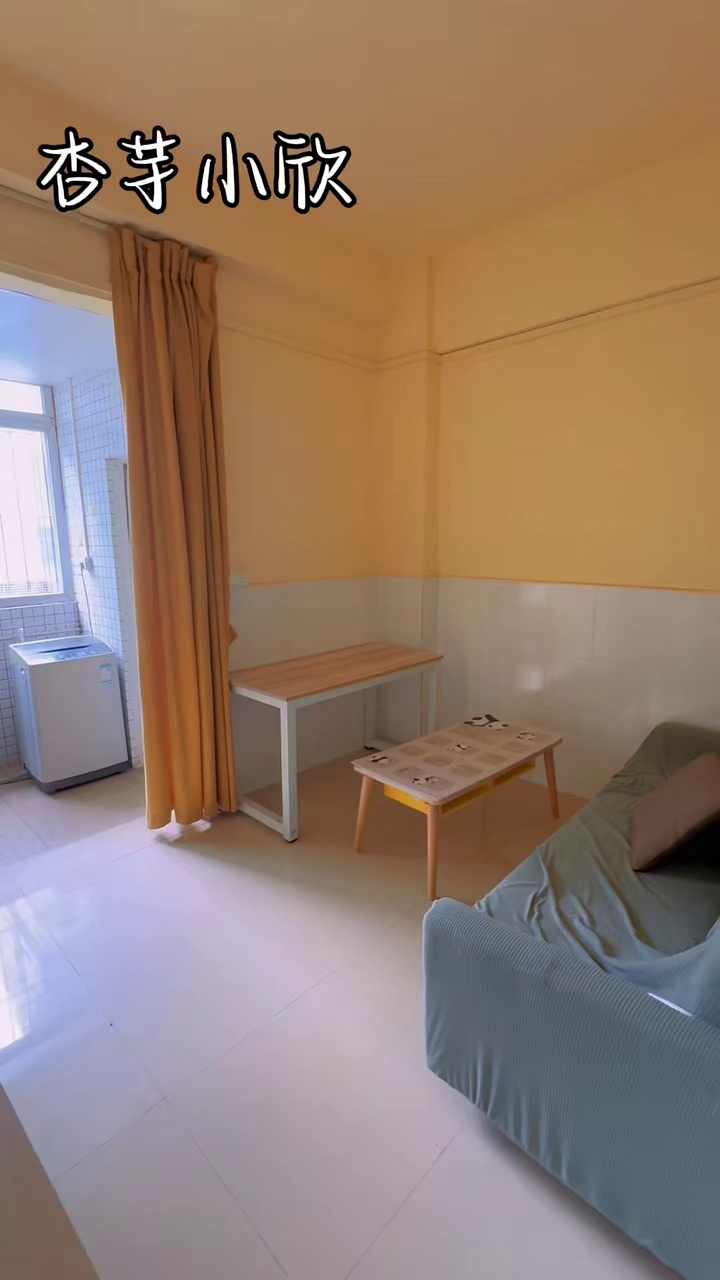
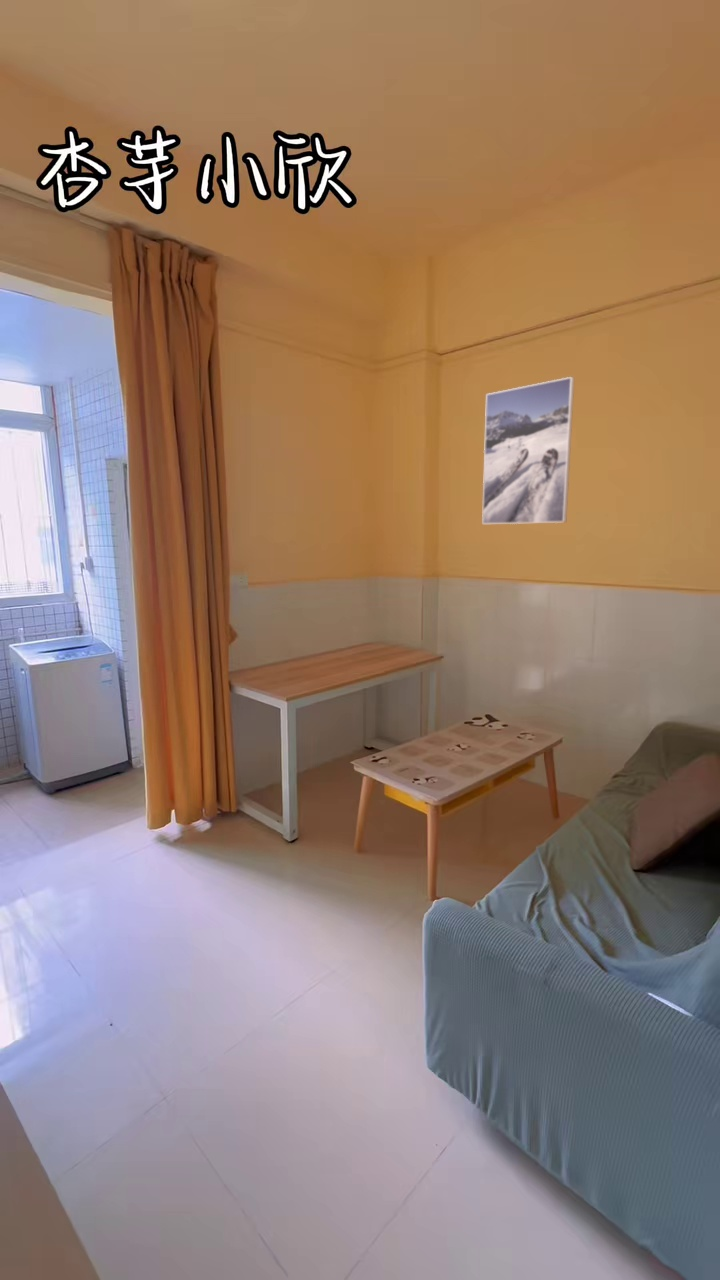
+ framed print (525, 456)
